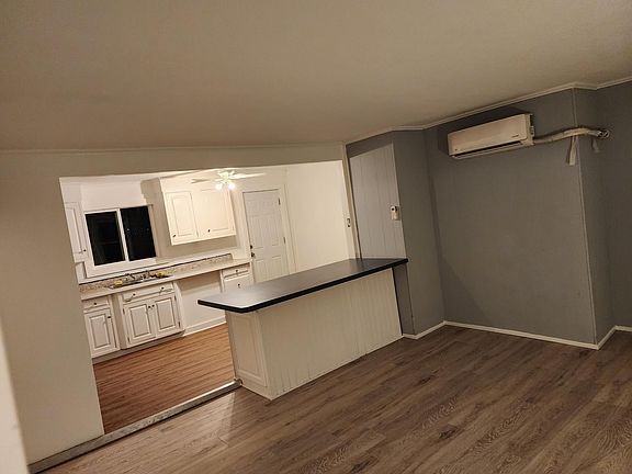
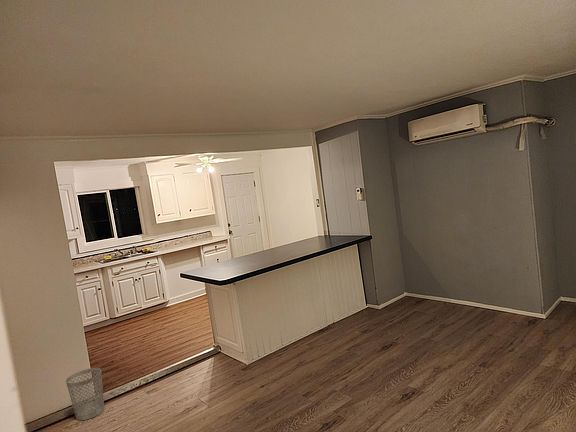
+ wastebasket (87, 393)
